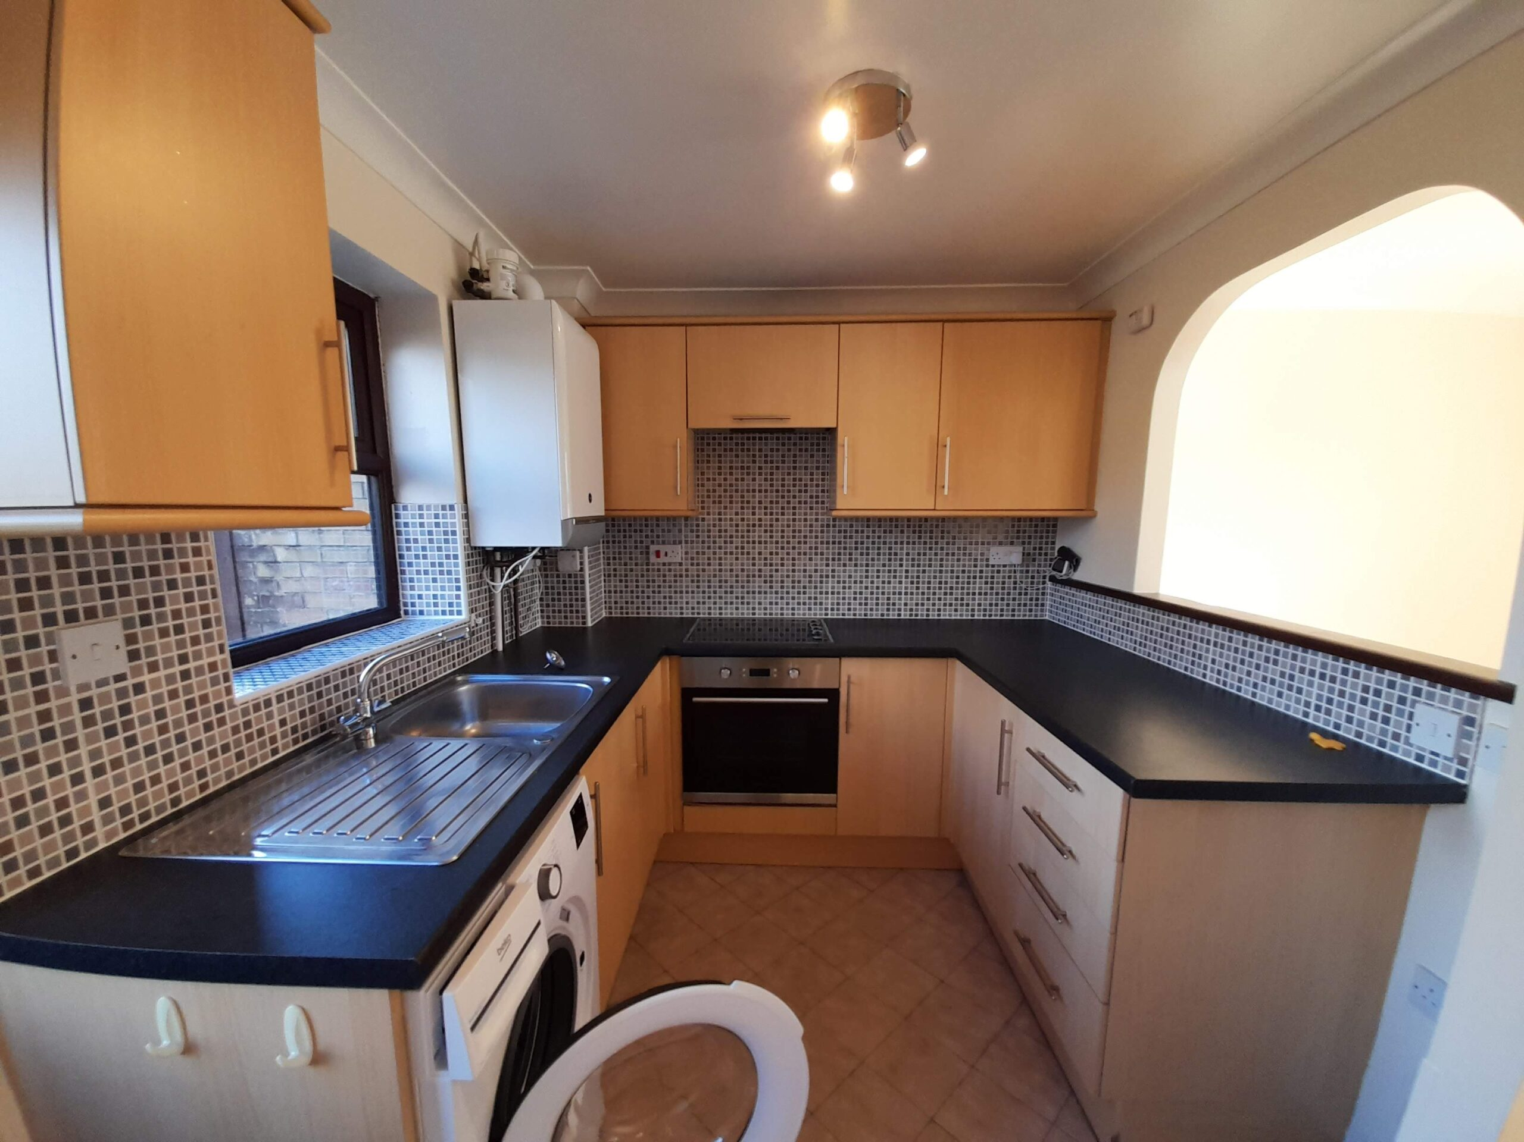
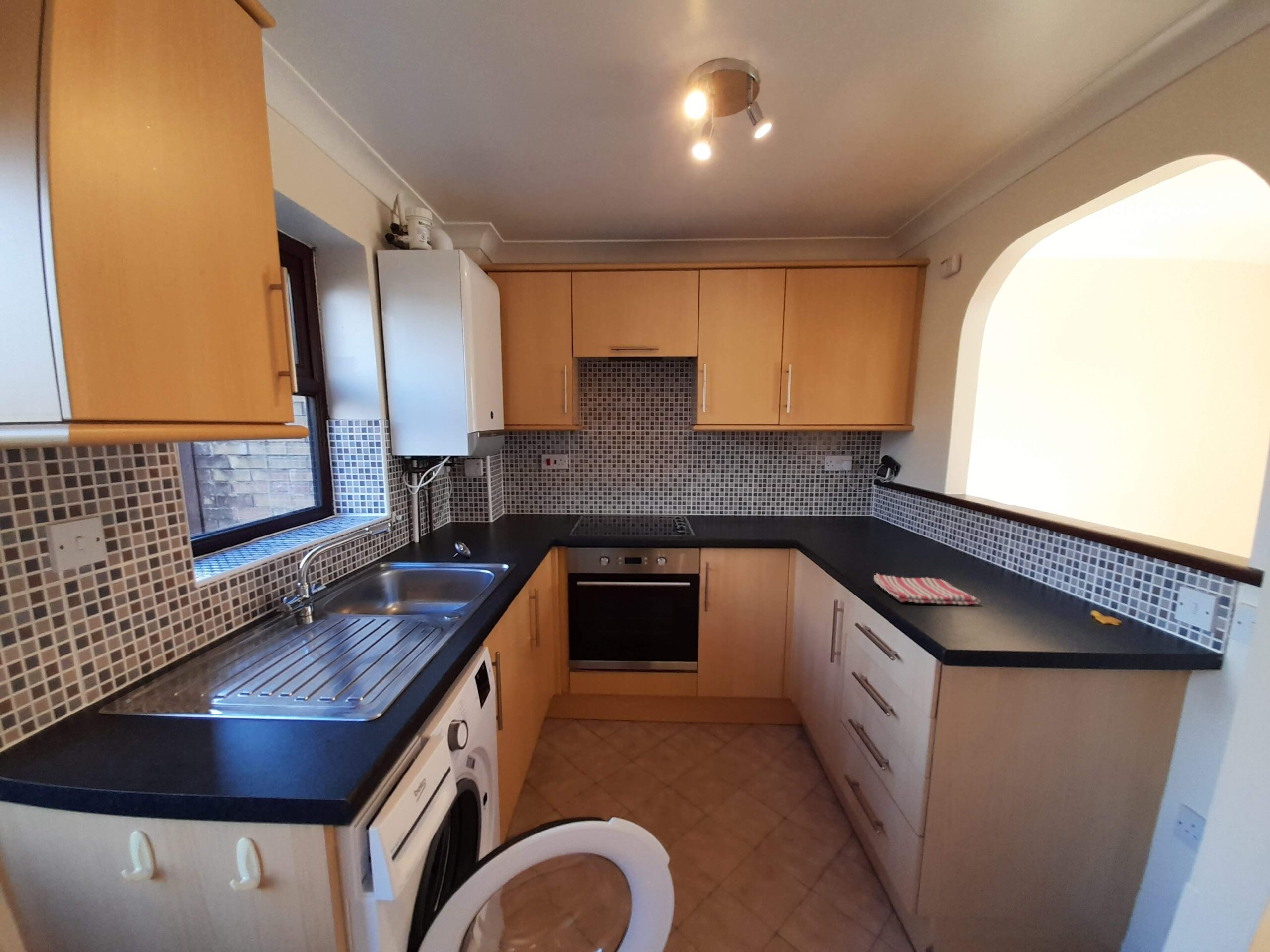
+ dish towel (923, 589)
